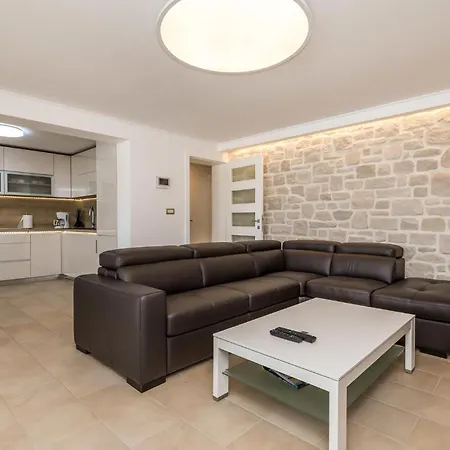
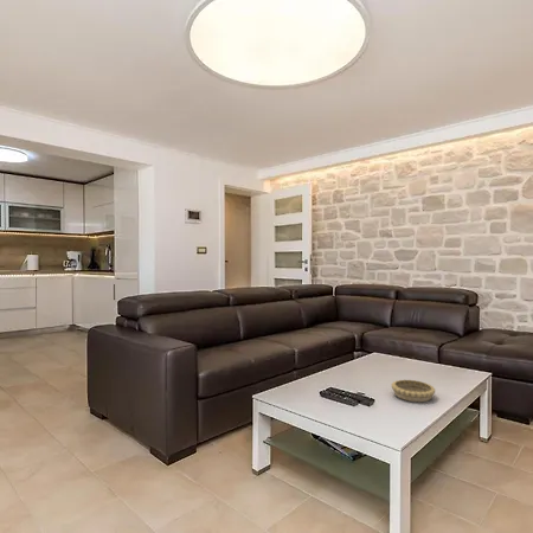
+ decorative bowl (412, 390)
